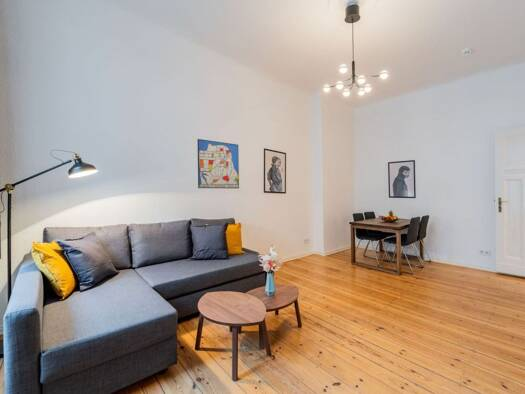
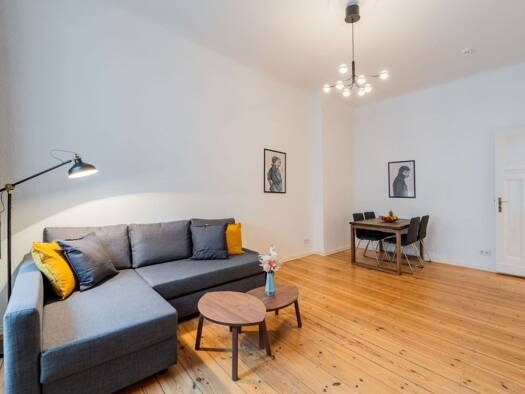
- wall art (219, 165)
